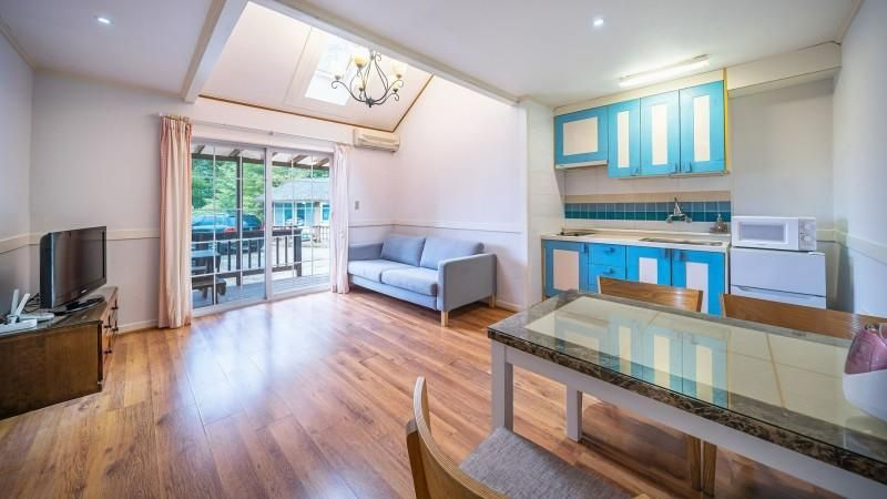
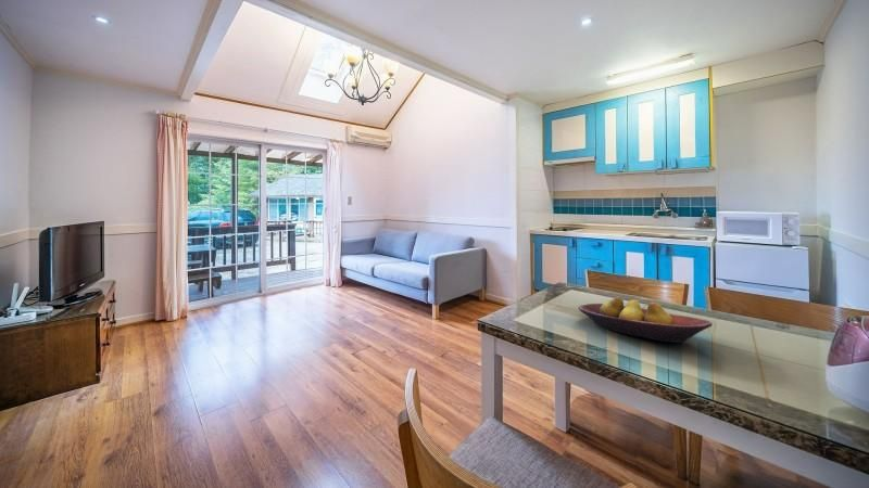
+ fruit bowl (637, 314)
